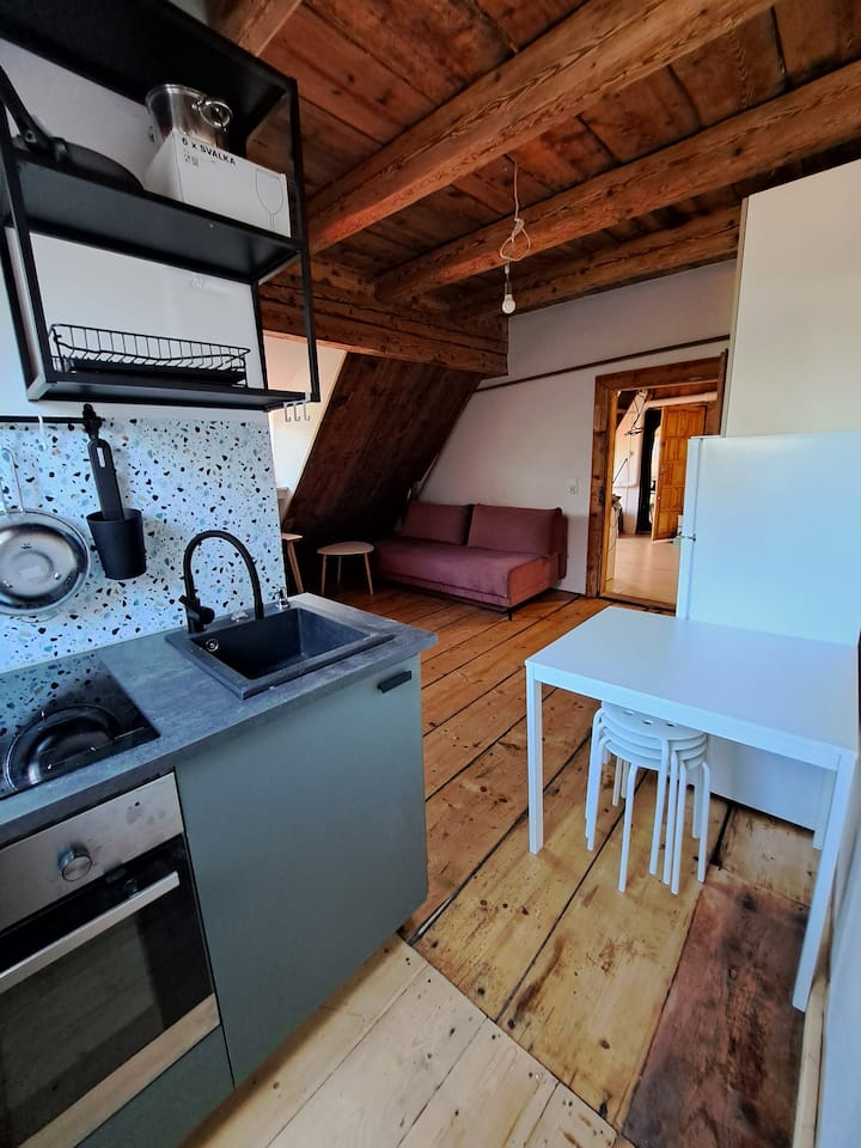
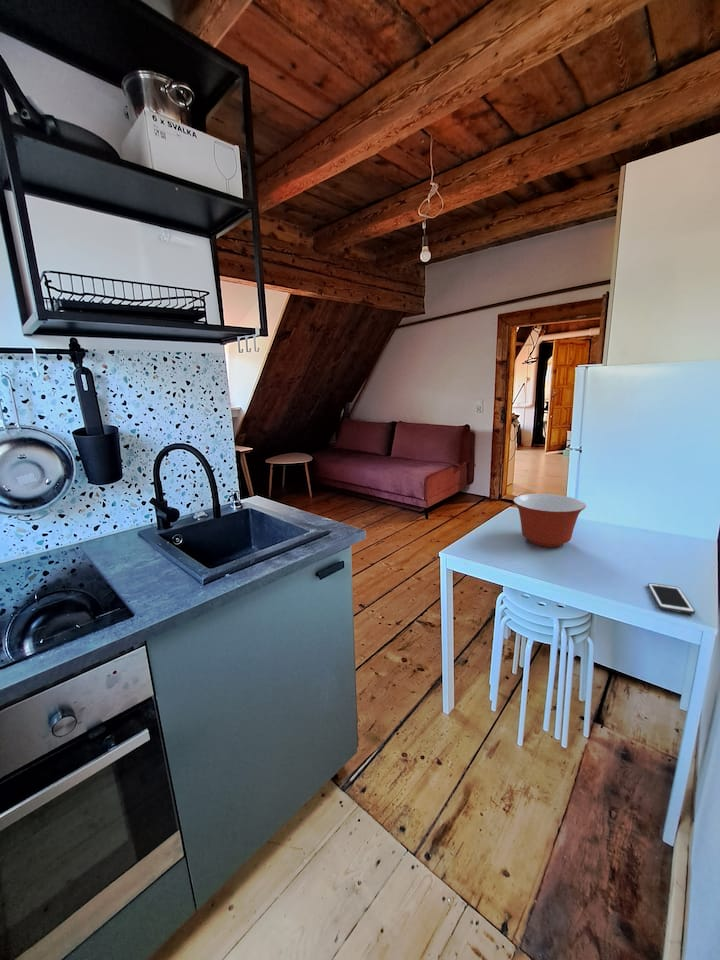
+ mixing bowl (546, 521)
+ cell phone (669, 597)
